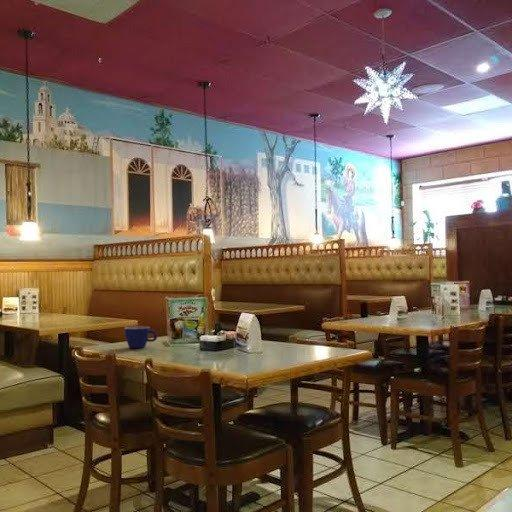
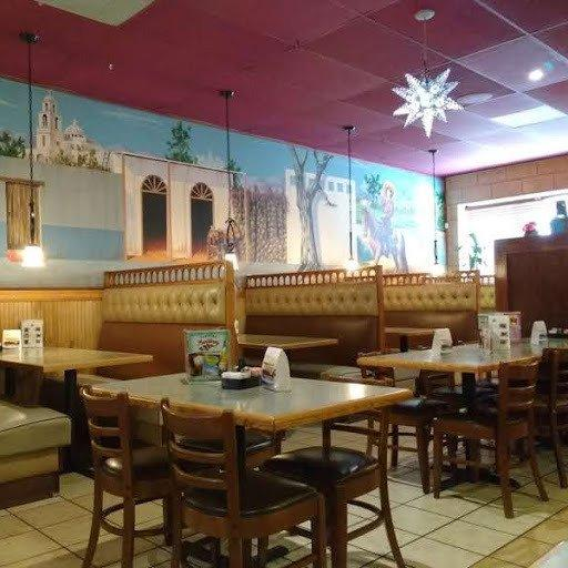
- cup (141, 337)
